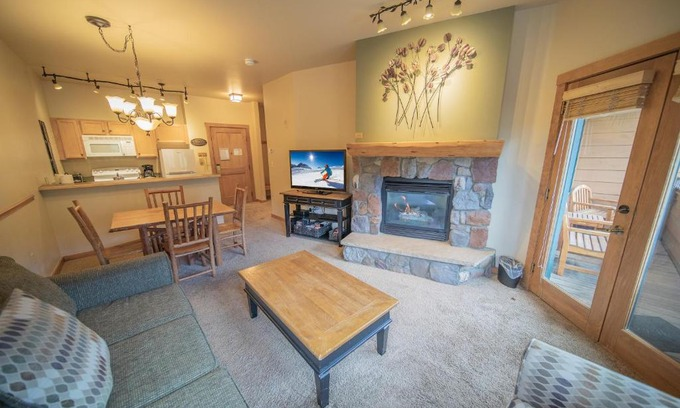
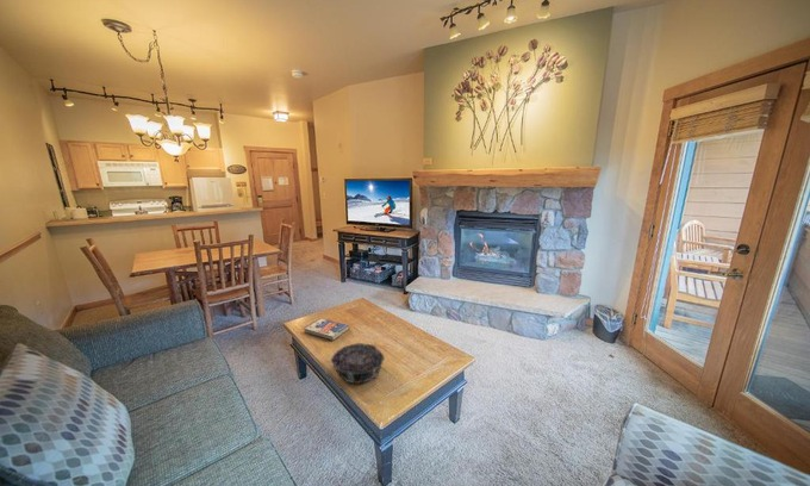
+ decorative bowl (359, 363)
+ book (326, 328)
